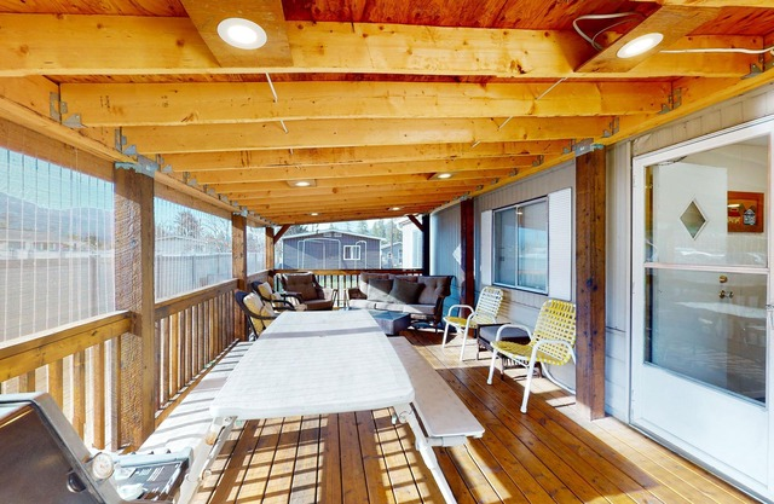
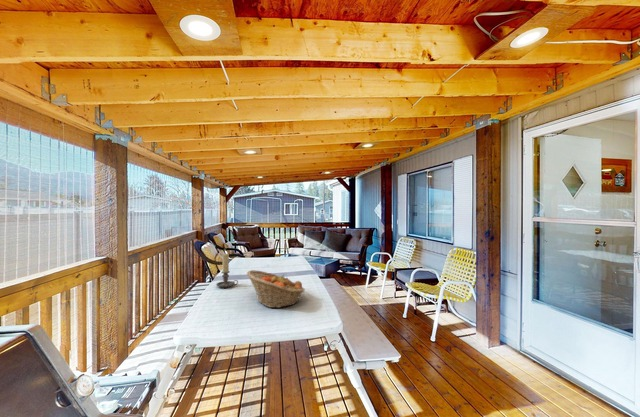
+ fruit basket (275, 285)
+ candle holder (227, 269)
